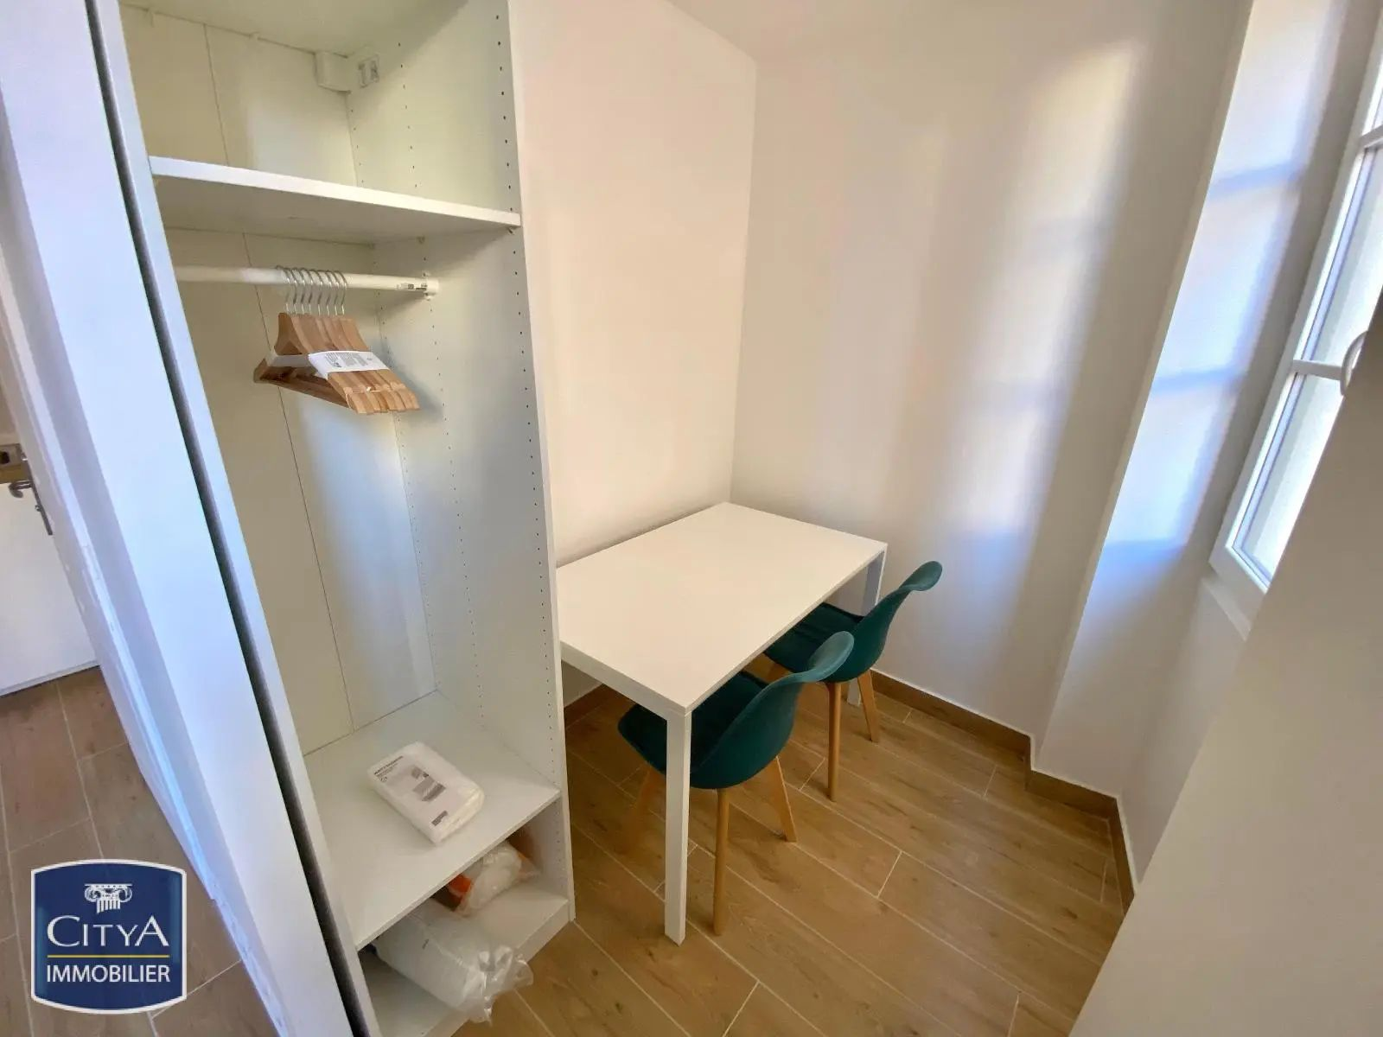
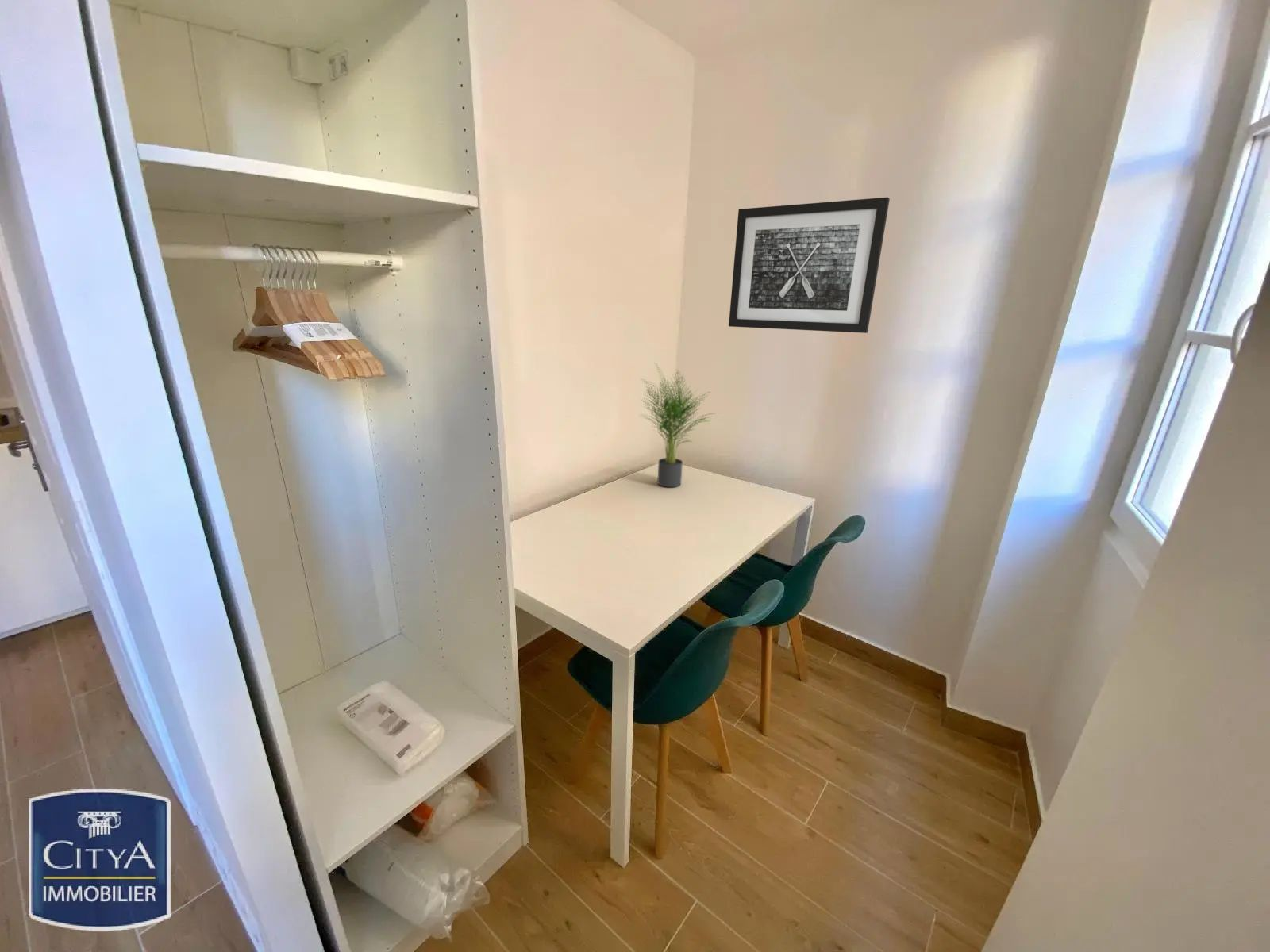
+ wall art (801, 269)
+ potted plant (679, 426)
